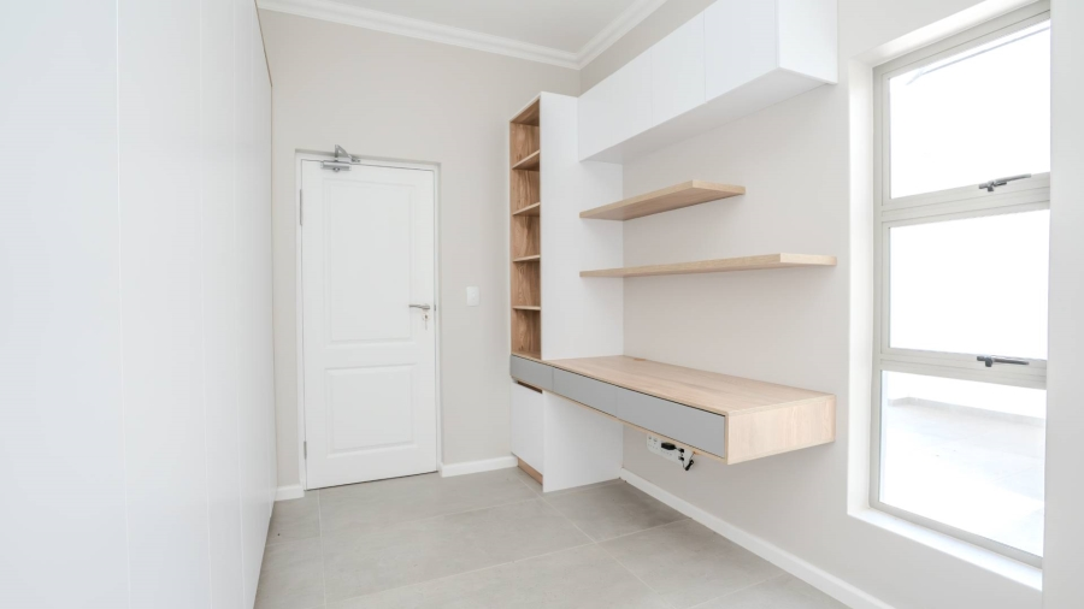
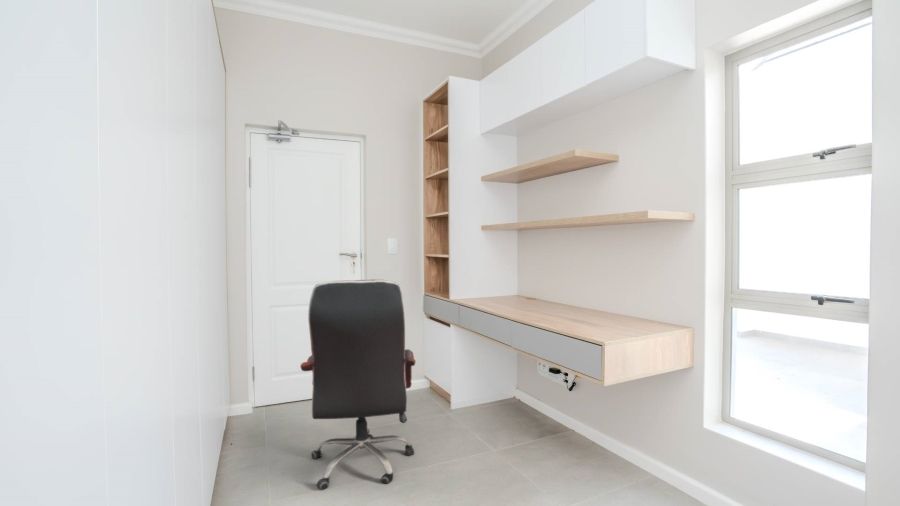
+ office chair (360, 371)
